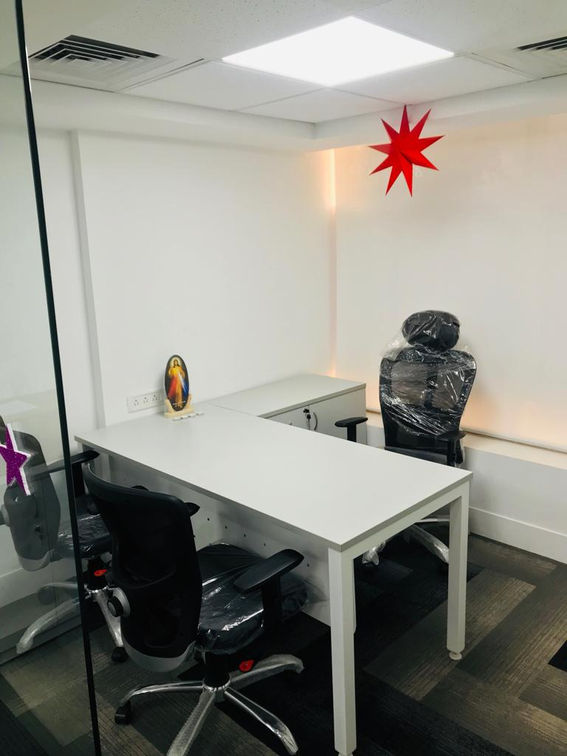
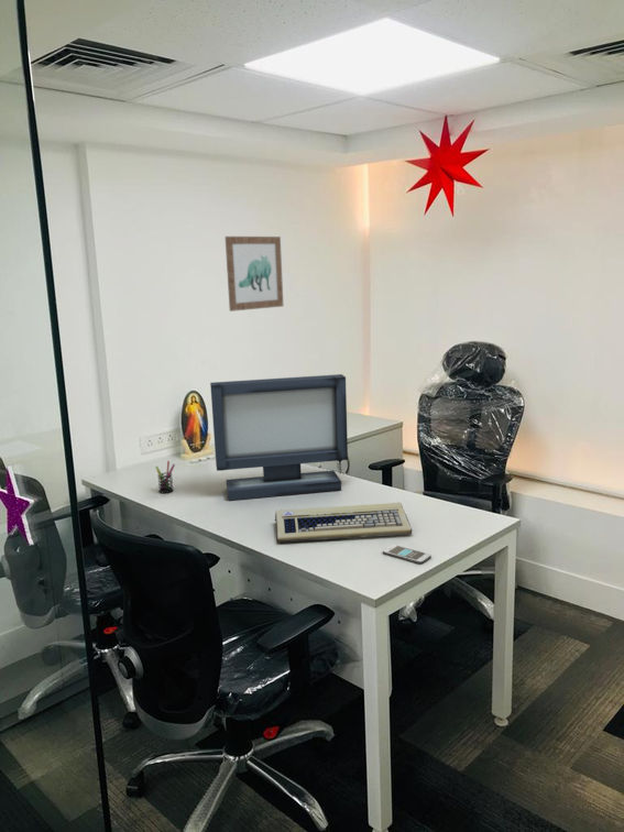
+ wall art (255, 273)
+ smartphone (406, 554)
+ monitor (281, 435)
+ pen holder (164, 475)
+ computer keyboard (341, 521)
